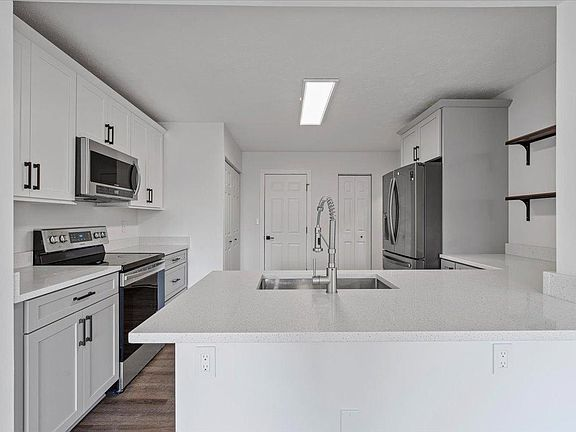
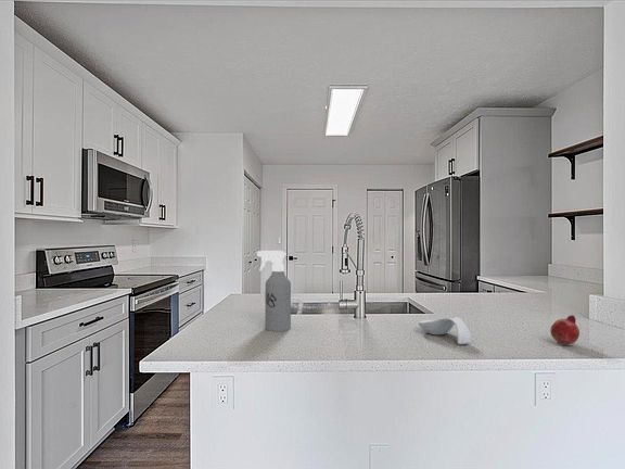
+ fruit (564, 329)
+ spray bottle (273, 290)
+ spoon rest (445, 326)
